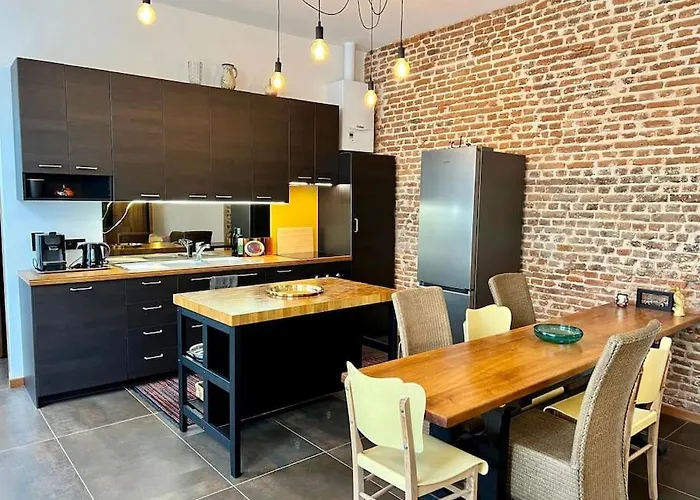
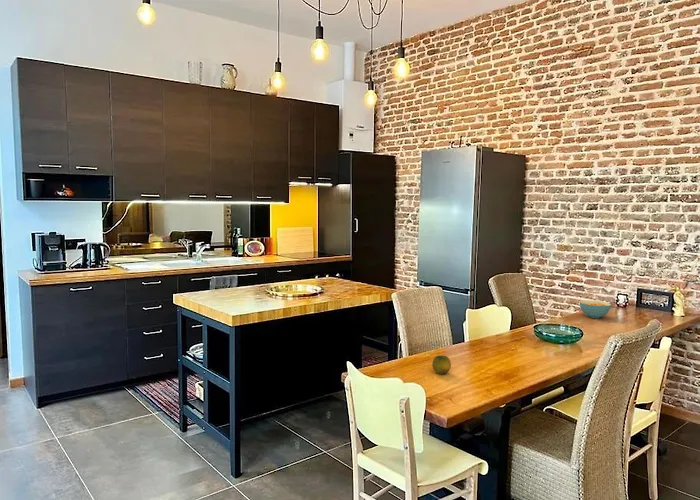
+ fruit (441, 364)
+ cereal bowl (594, 310)
